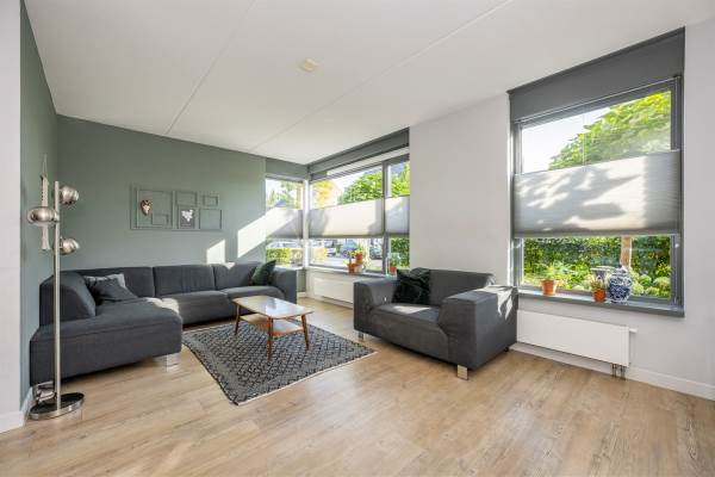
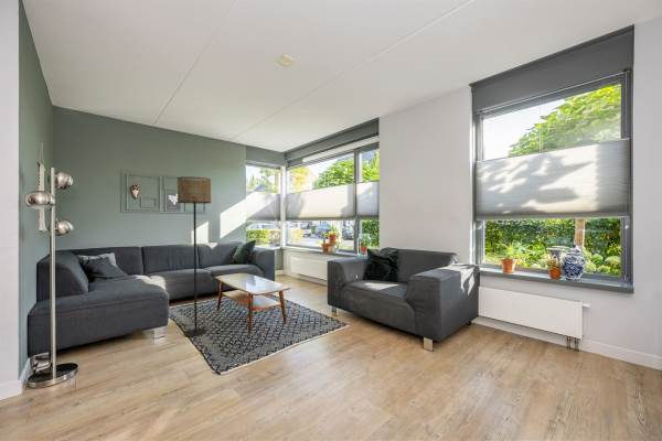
+ floor lamp (194, 256)
